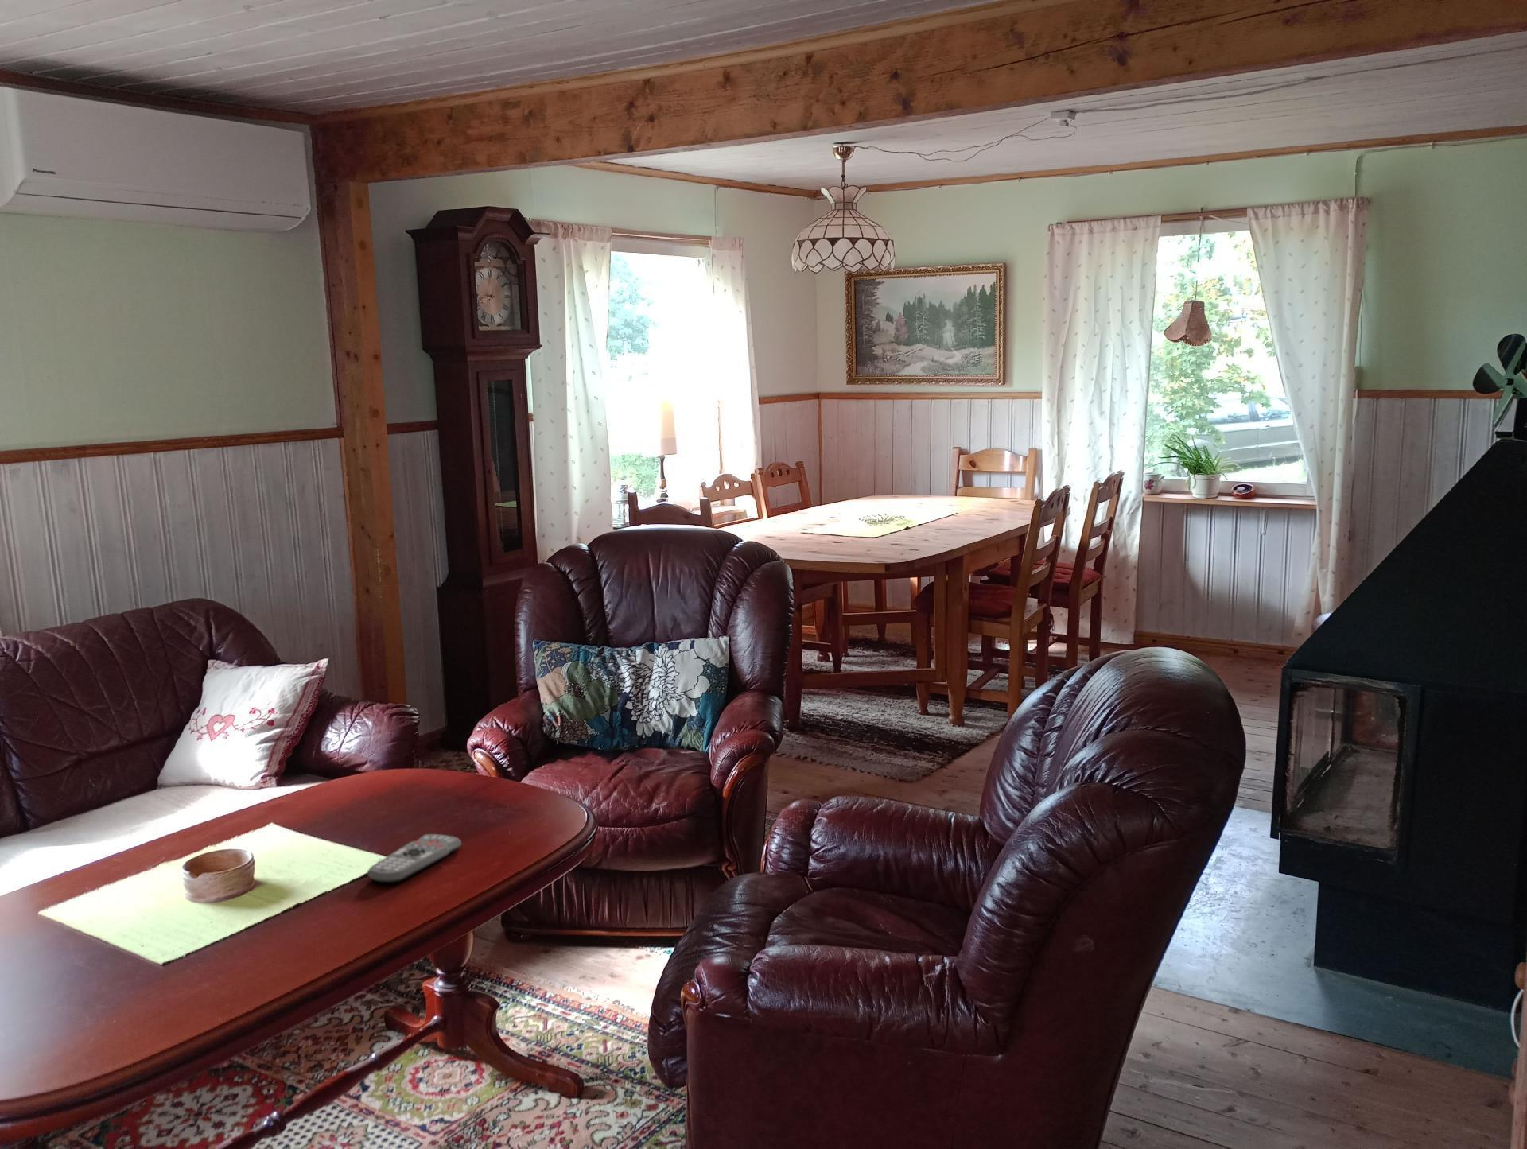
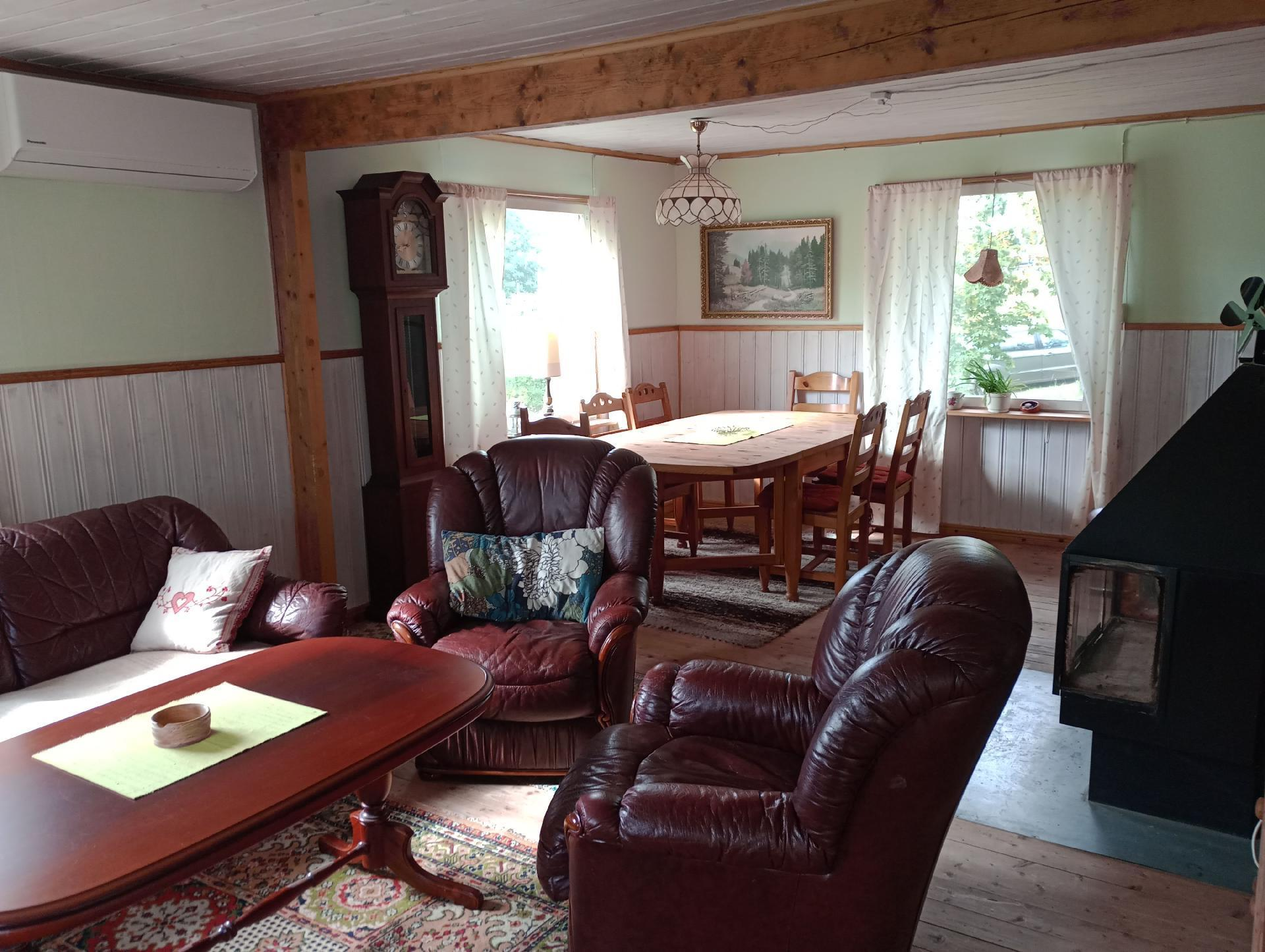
- remote control (413, 858)
